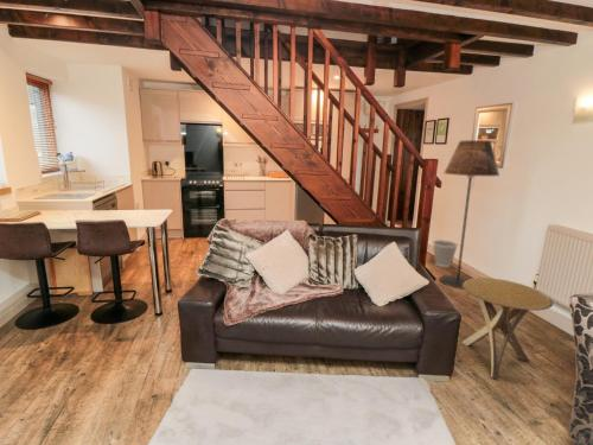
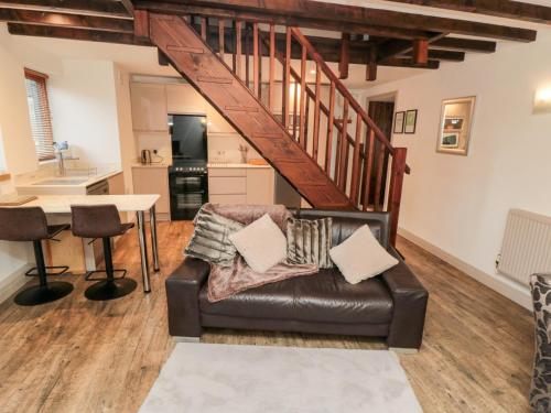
- floor lamp (465, 215)
- side table (499, 325)
- wastebasket (444, 254)
